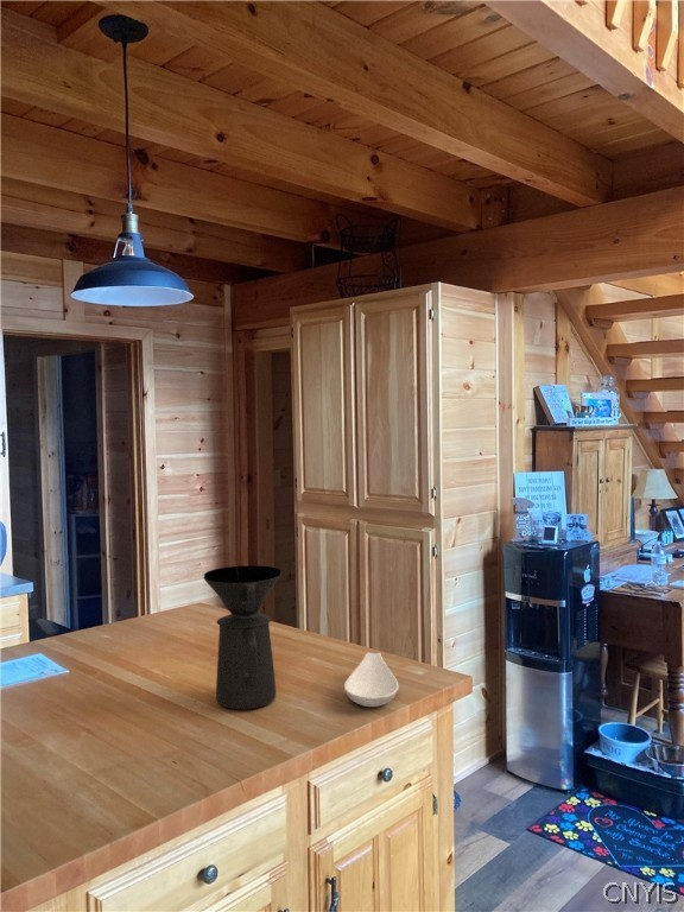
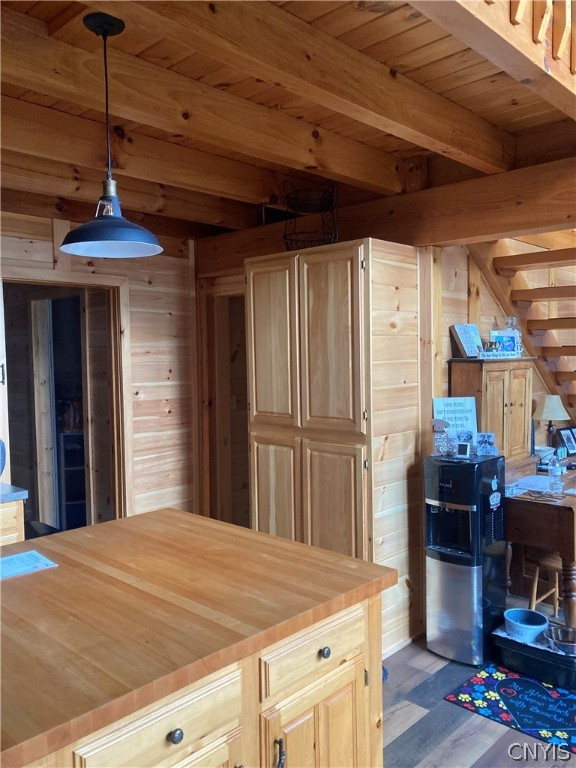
- spoon rest (372, 677)
- coffee maker (245, 635)
